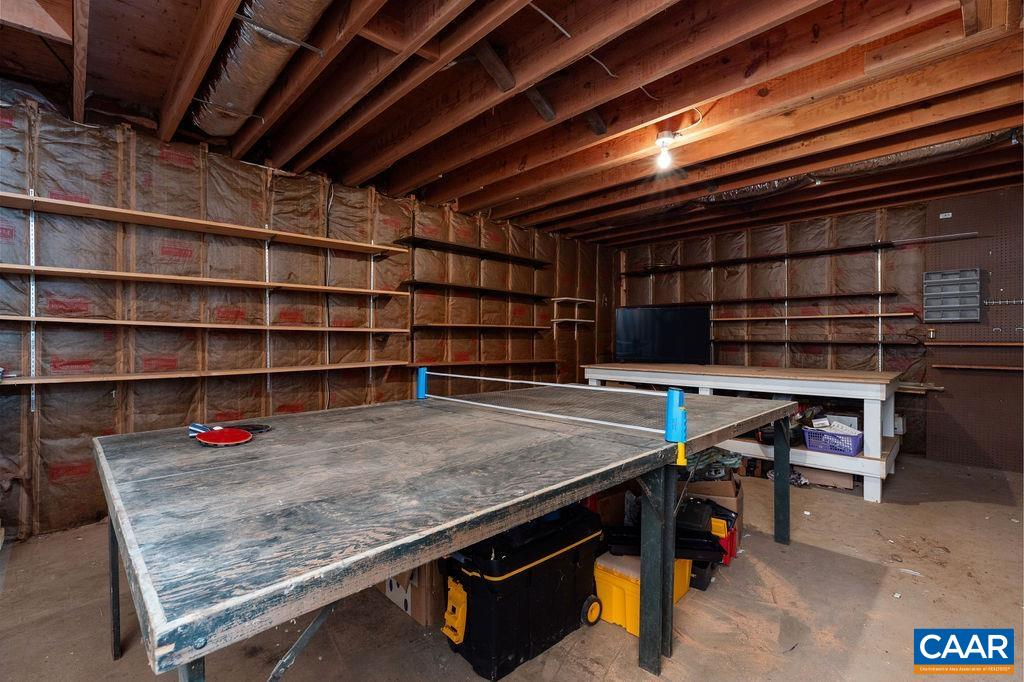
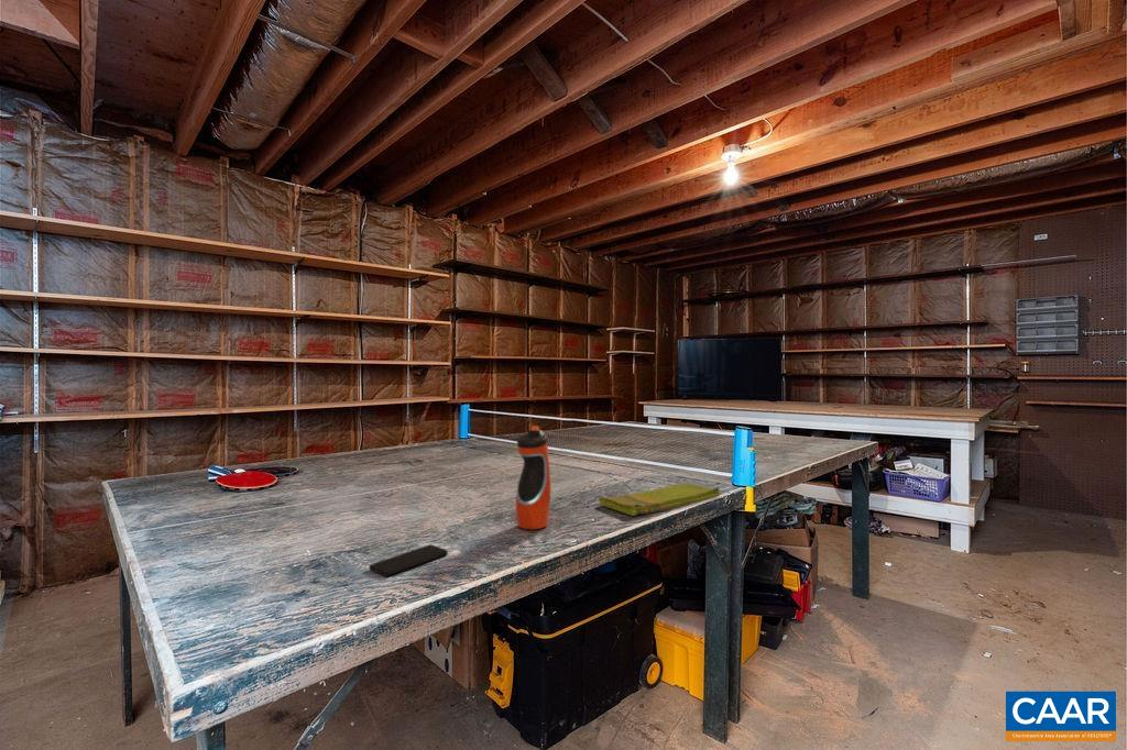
+ smartphone (409, 559)
+ dish towel (660, 495)
+ water bottle (533, 475)
